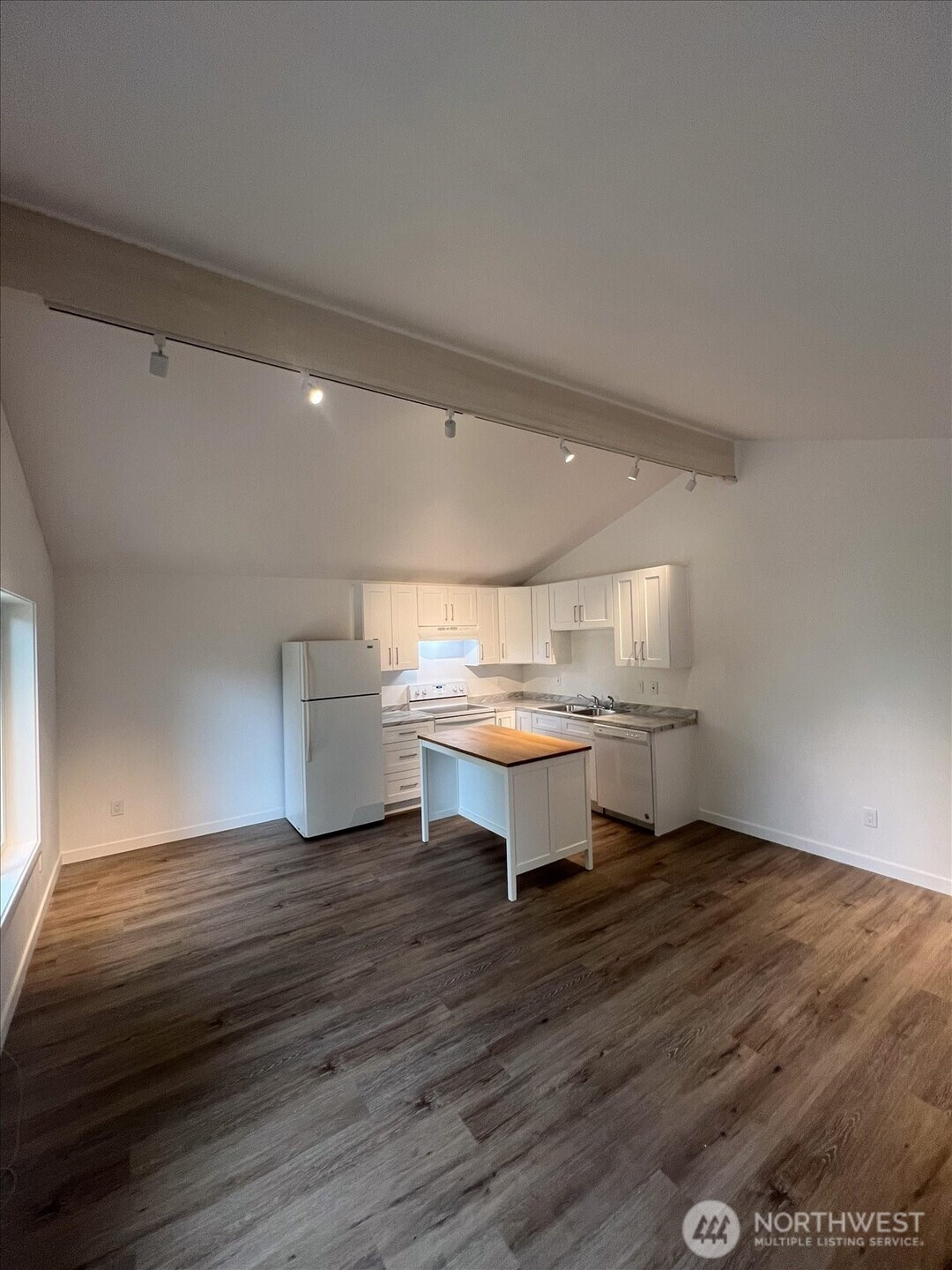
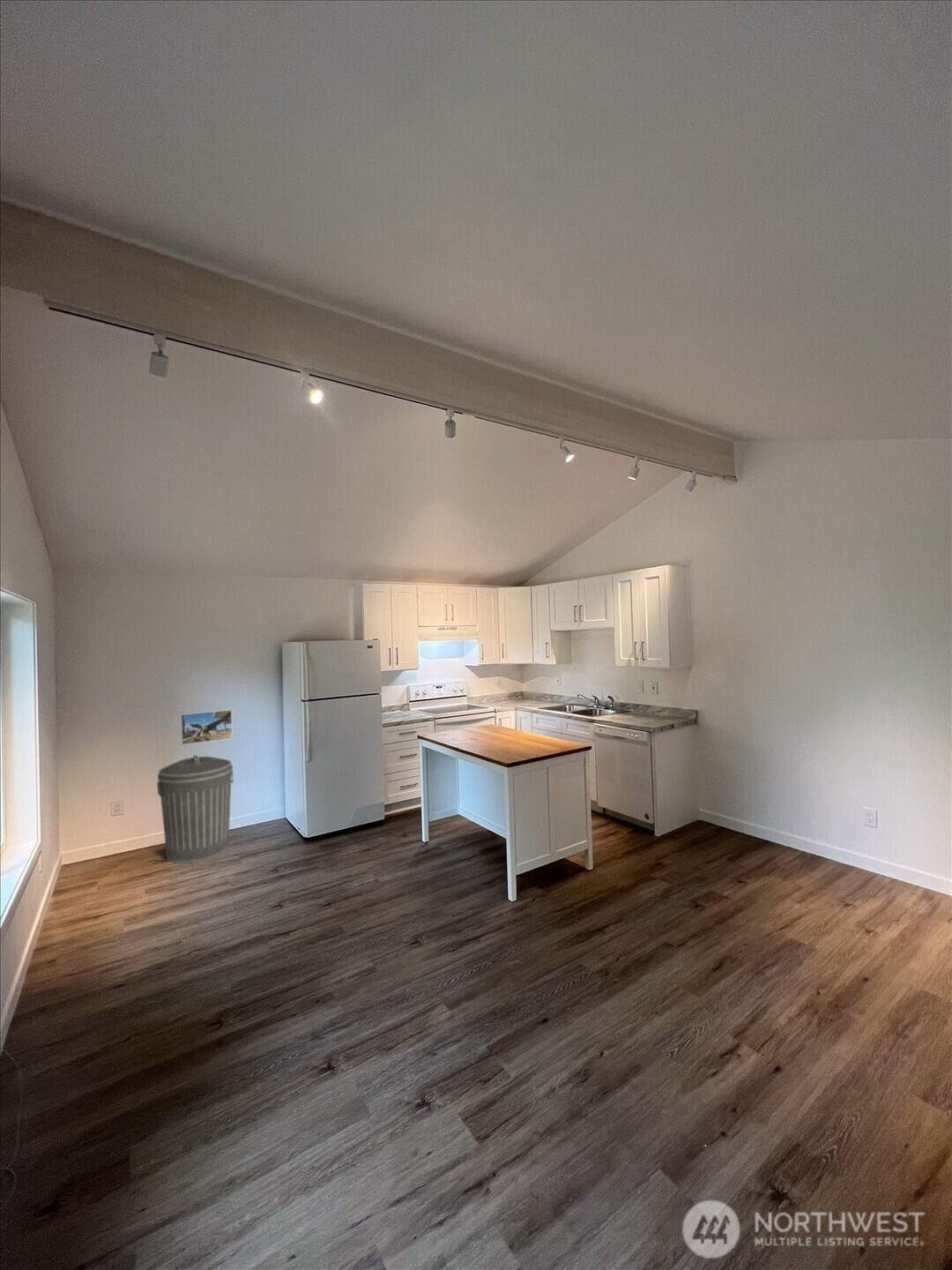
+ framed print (207, 726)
+ trash can (197, 803)
